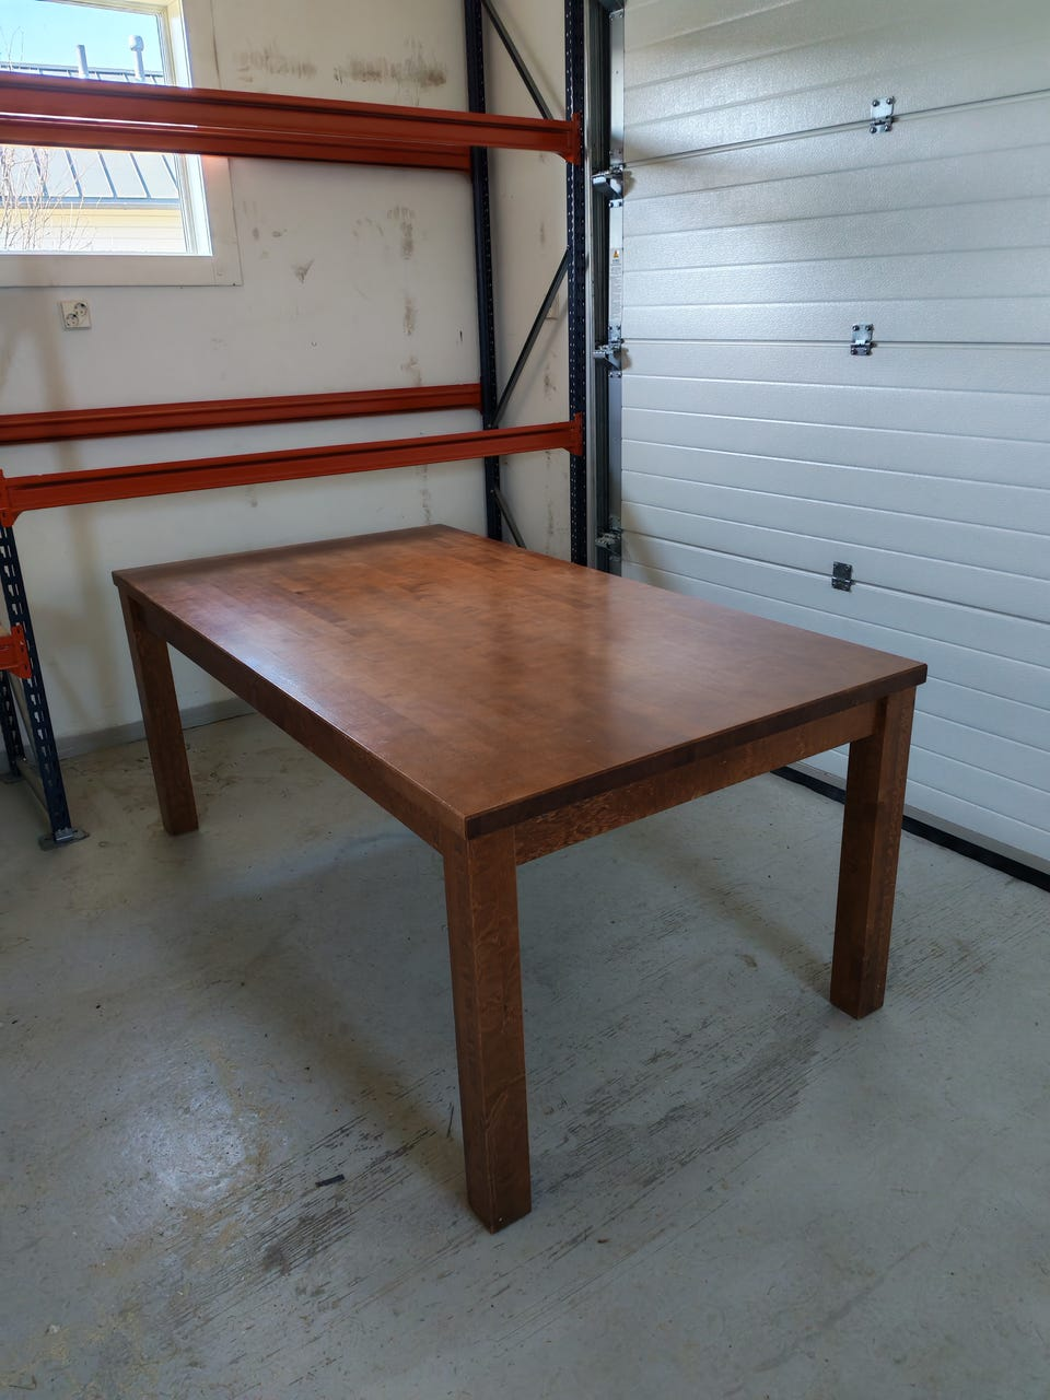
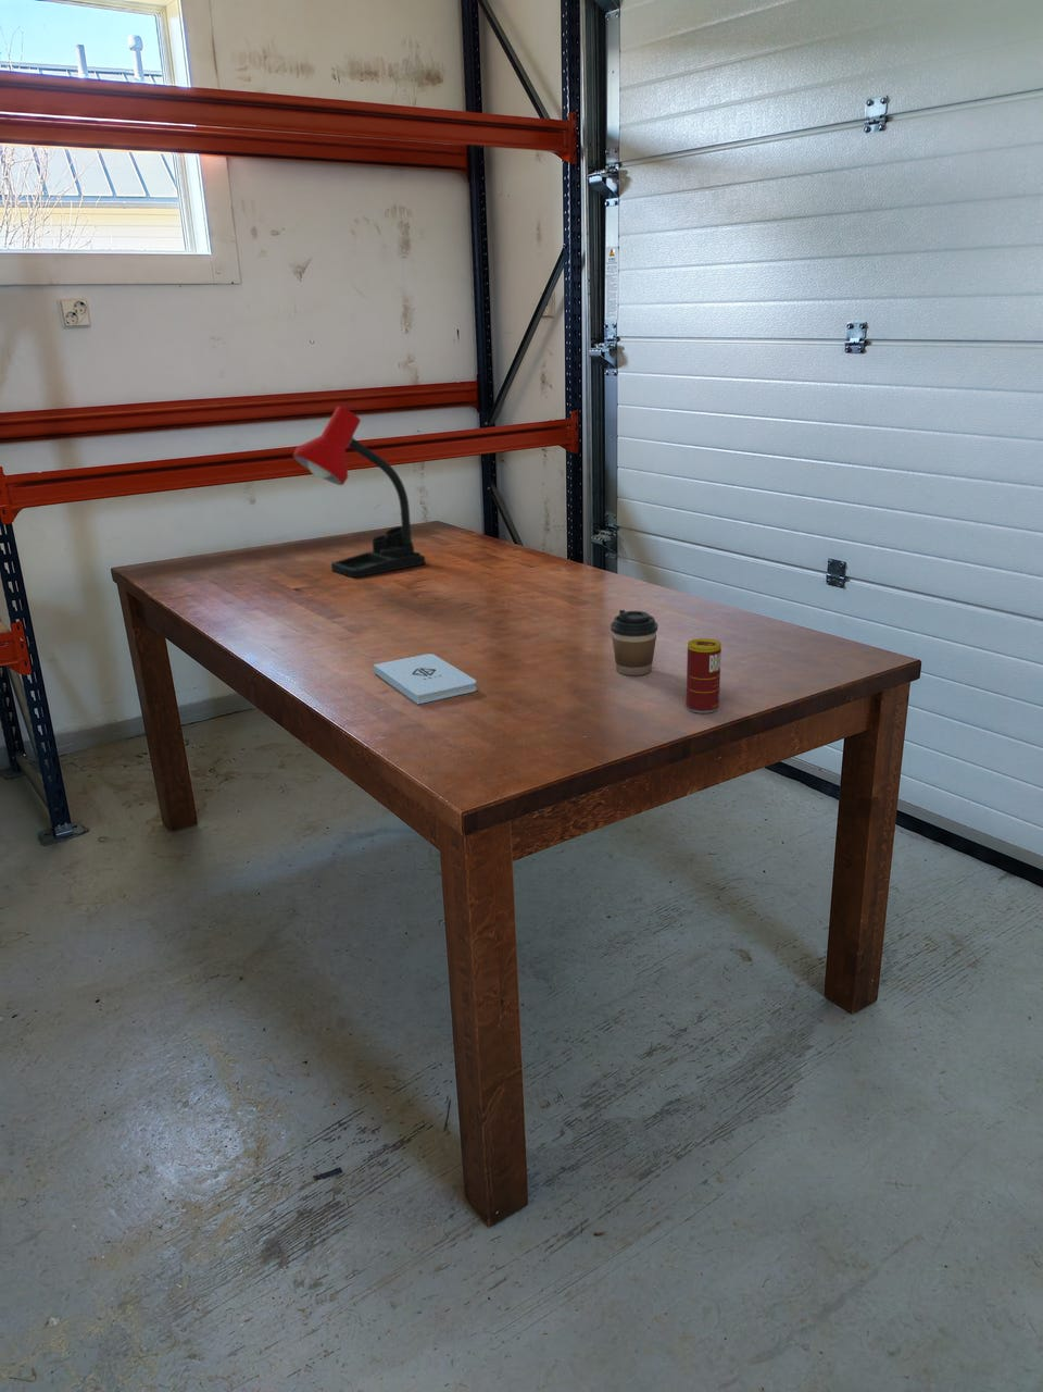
+ coffee cup (633, 640)
+ desk lamp (345, 480)
+ beverage can (703, 675)
+ notepad (425, 676)
